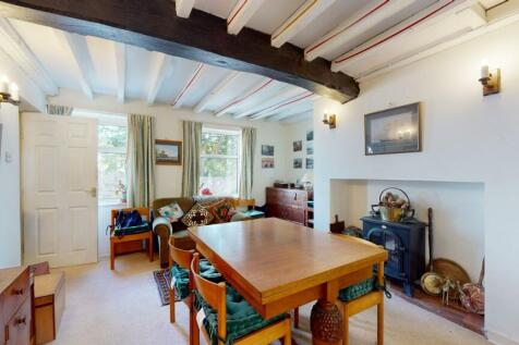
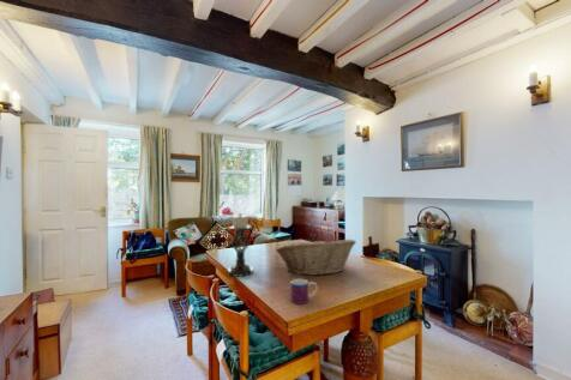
+ mug (303, 290)
+ fruit basket (315, 252)
+ candle holder (241, 242)
